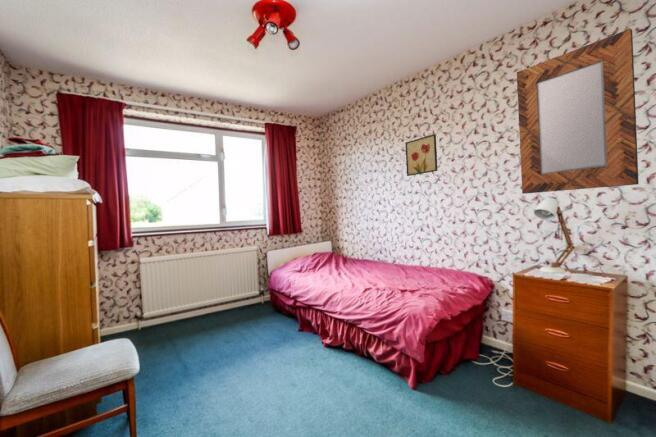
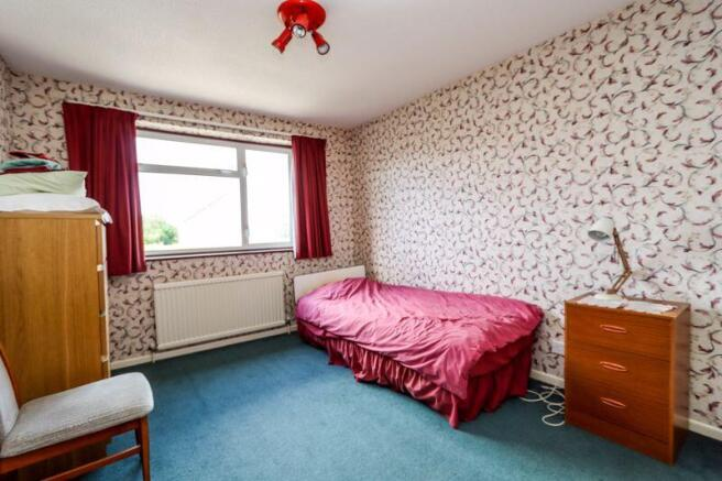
- home mirror (570, 121)
- wall art (421, 156)
